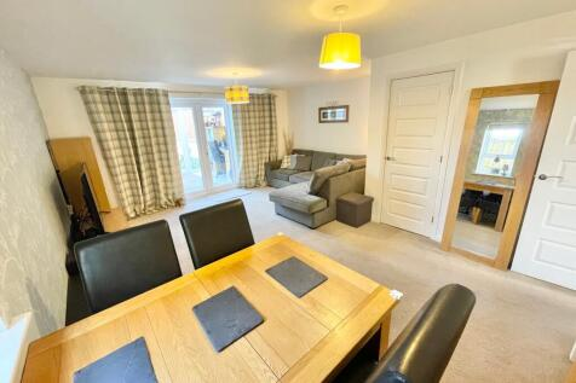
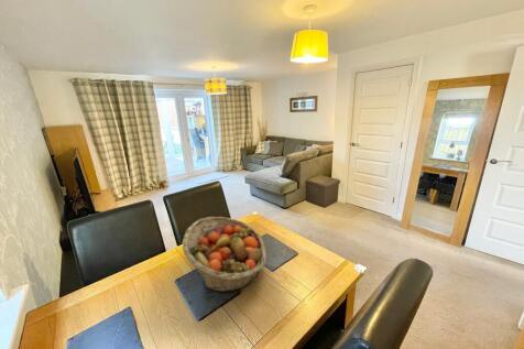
+ fruit basket (227, 248)
